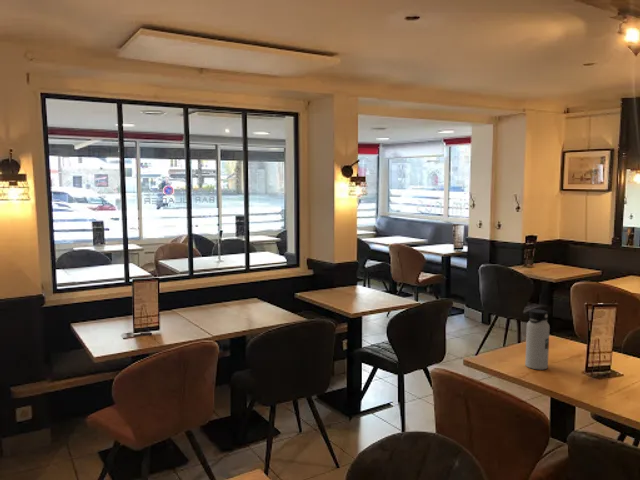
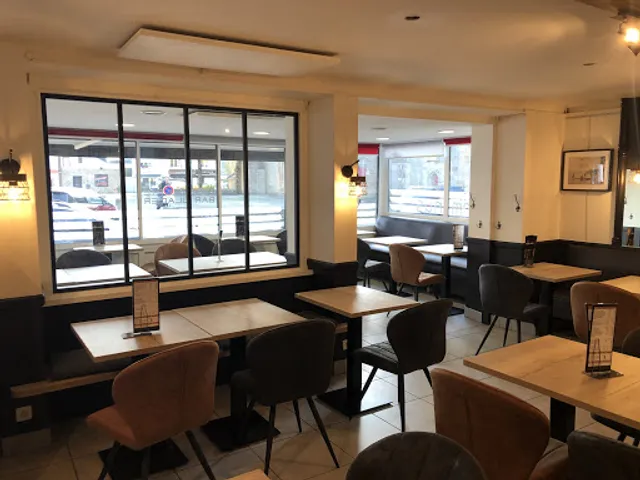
- water bottle (537, 338)
